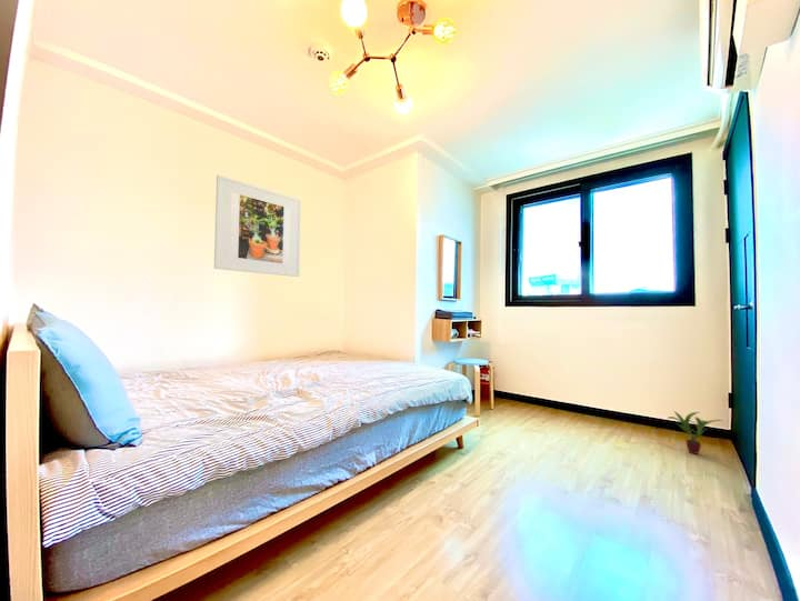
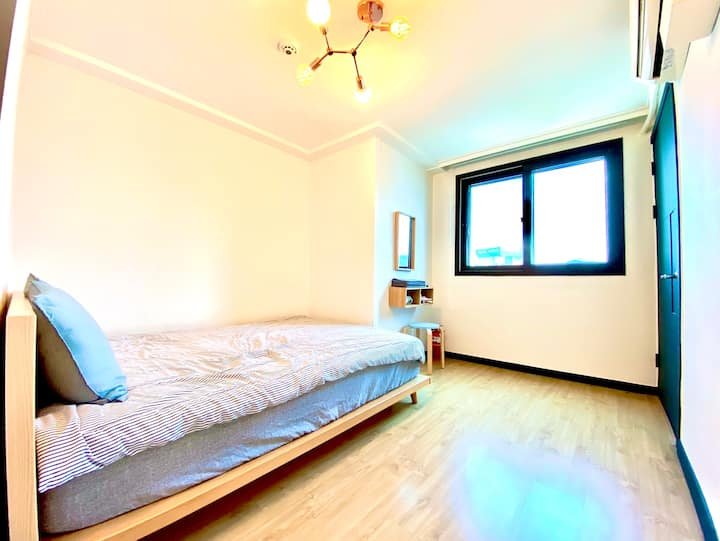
- potted plant (694, 434)
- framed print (261, 230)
